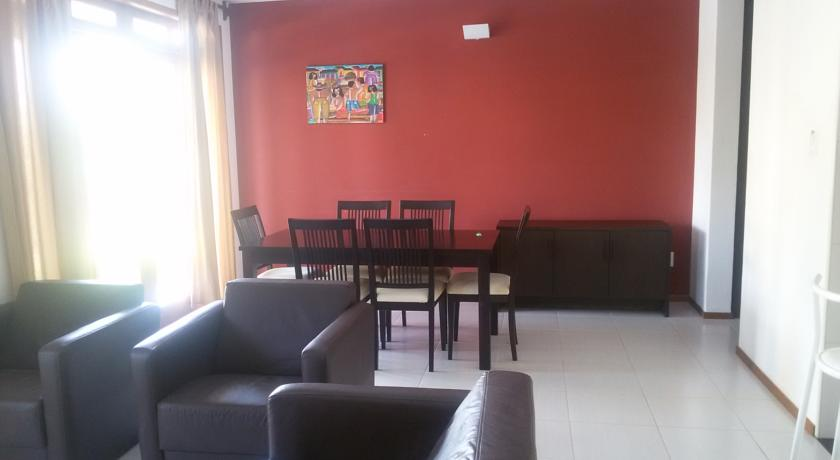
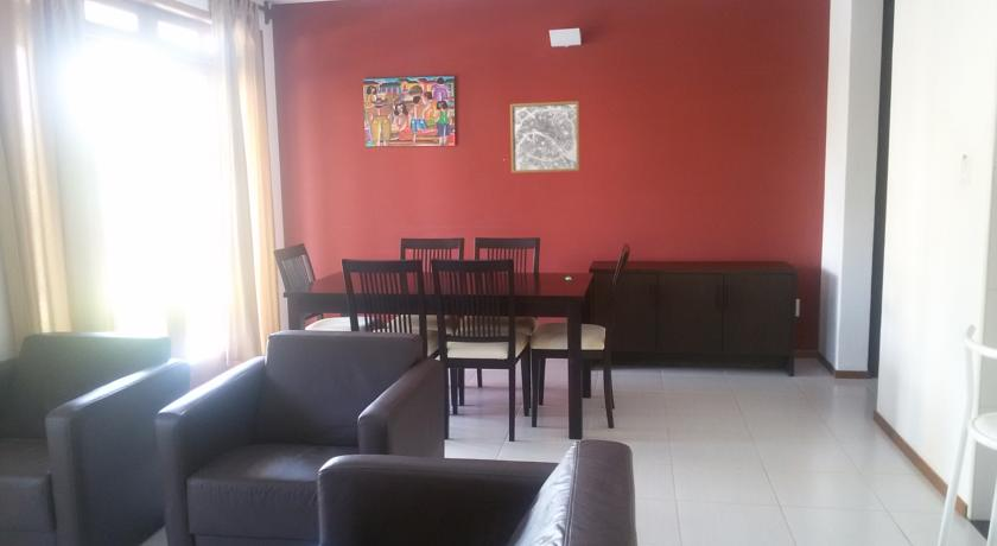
+ wall art (545, 136)
